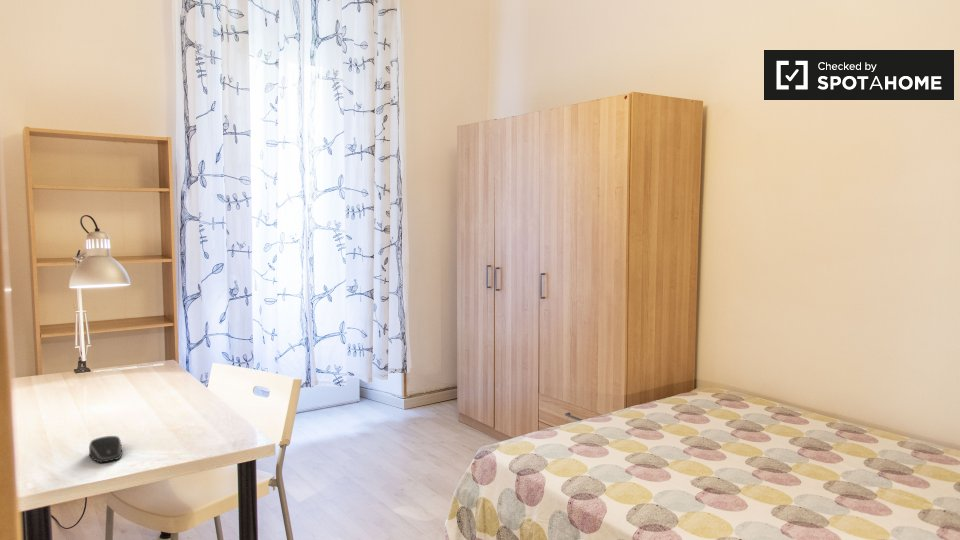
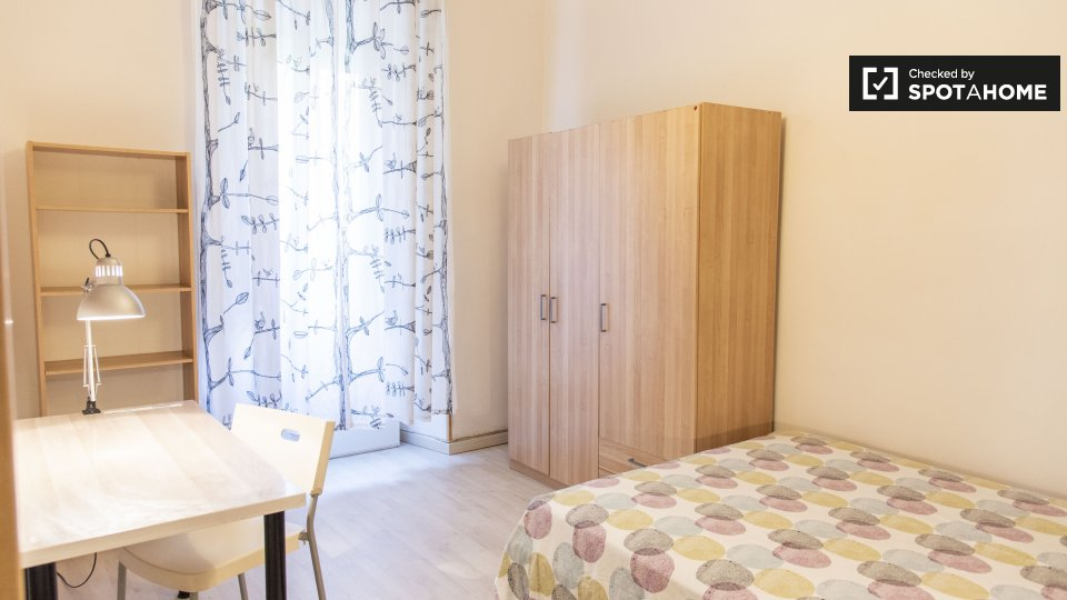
- computer mouse (106, 446)
